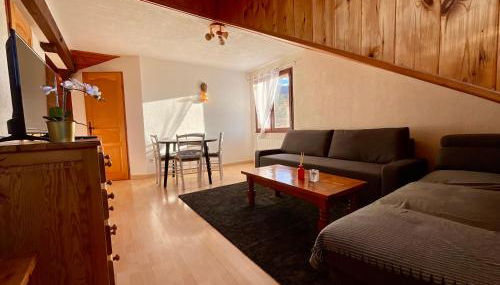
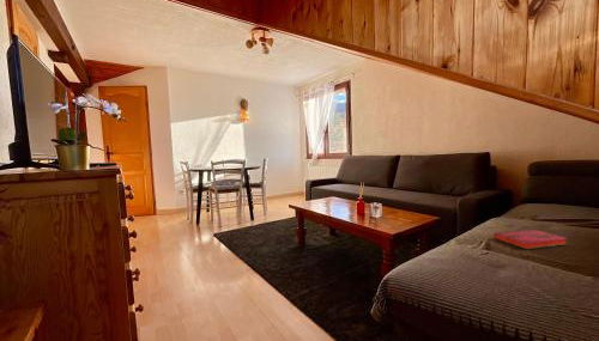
+ hardback book (528, 238)
